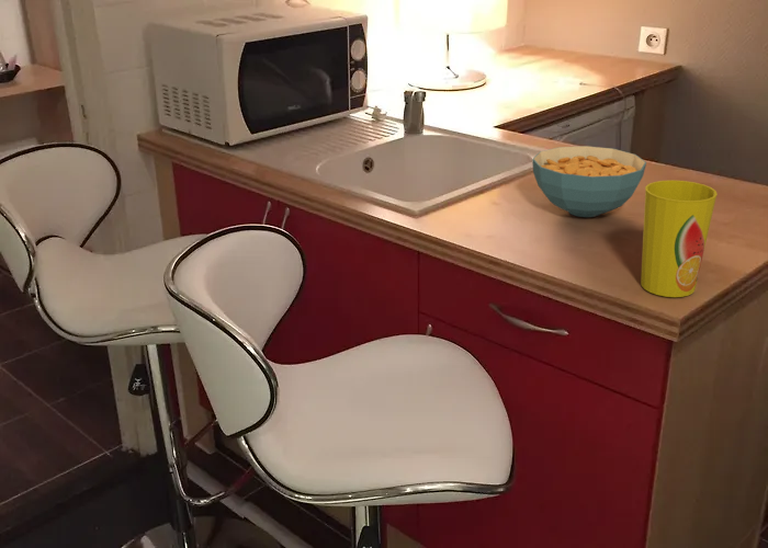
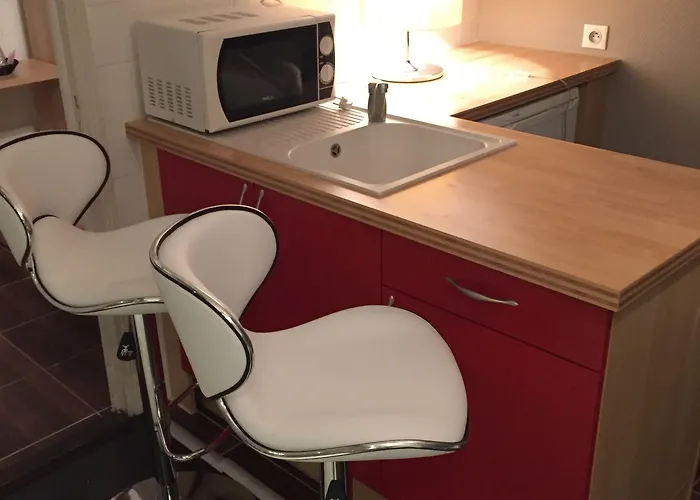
- cereal bowl (586, 186)
- cup (674, 239)
